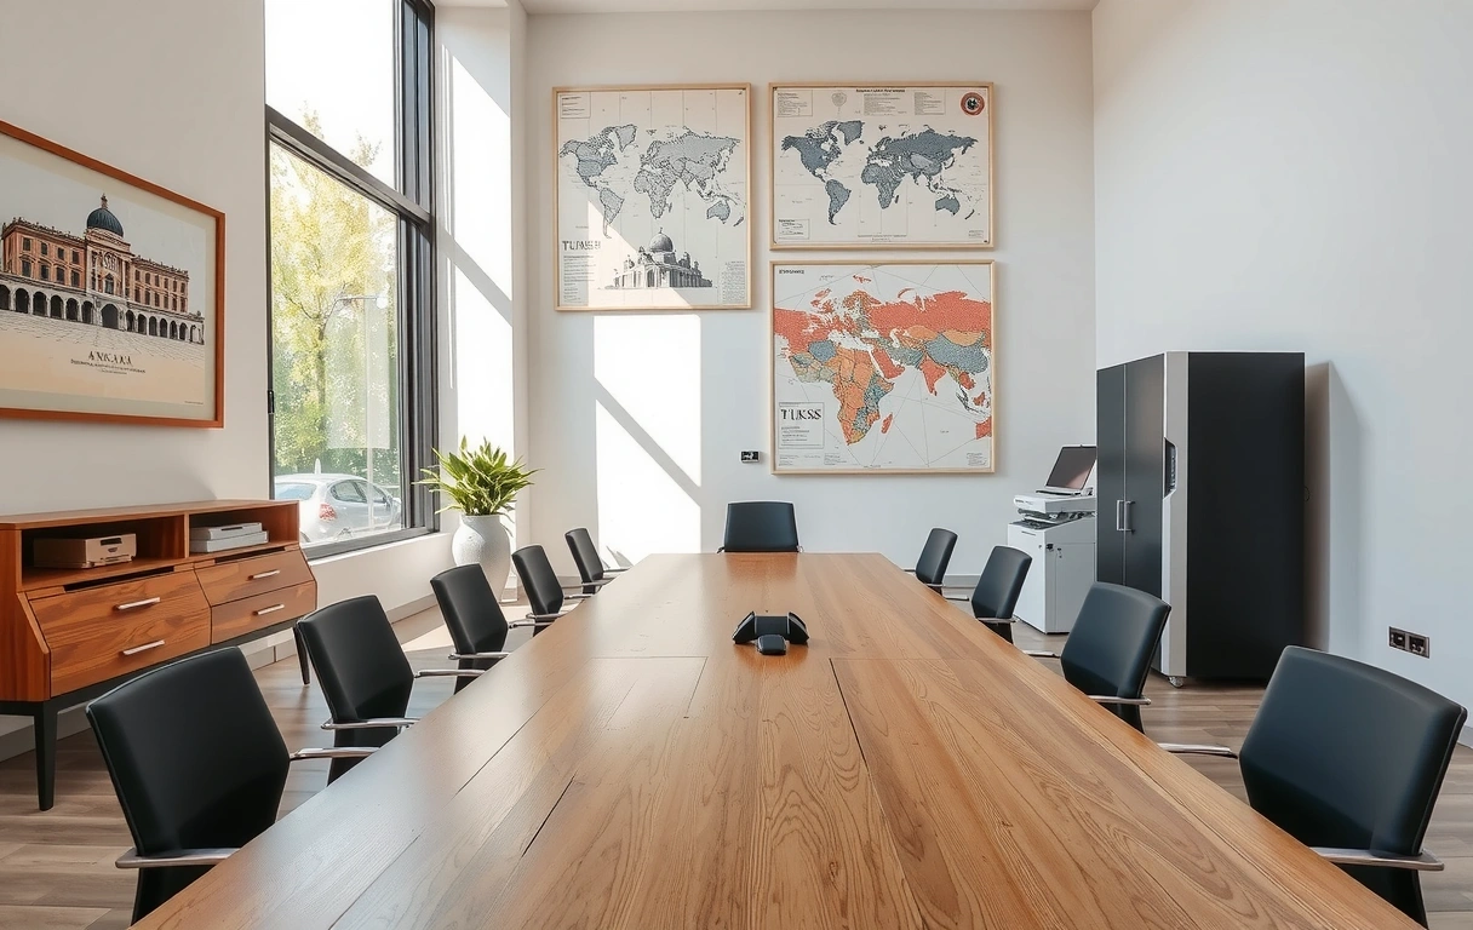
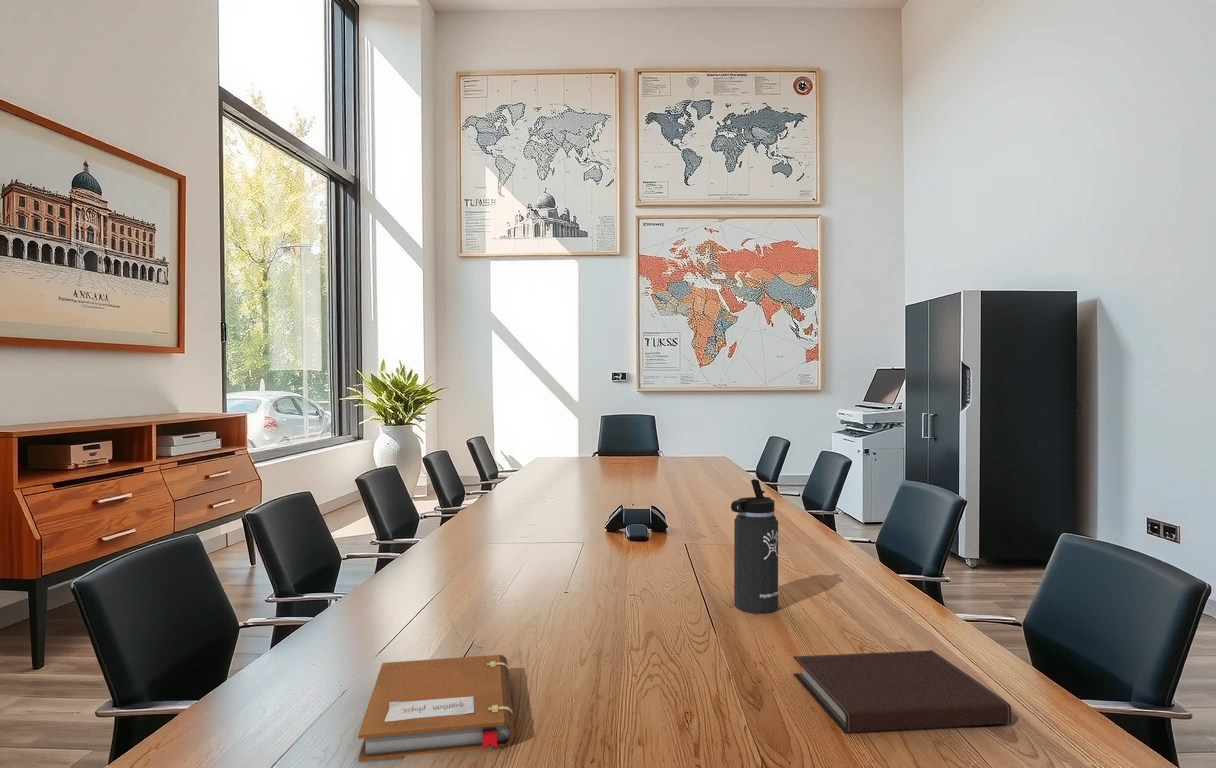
+ thermos bottle (752, 543)
+ notebook (893, 688)
+ notebook (442, 702)
